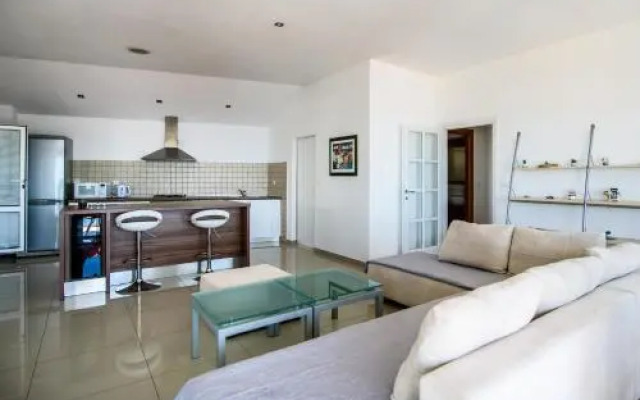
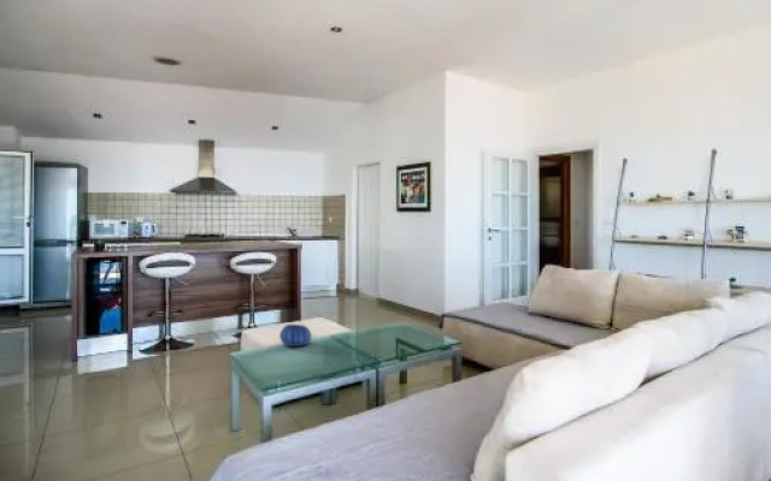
+ decorative bowl (295, 334)
